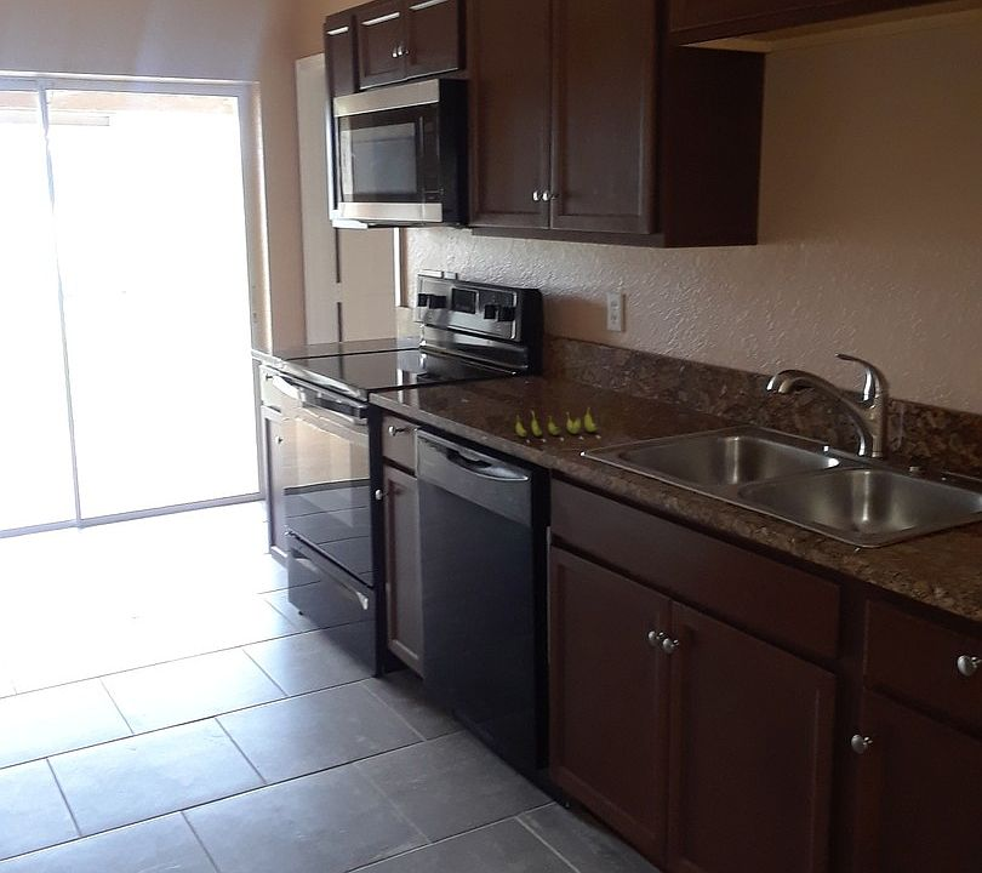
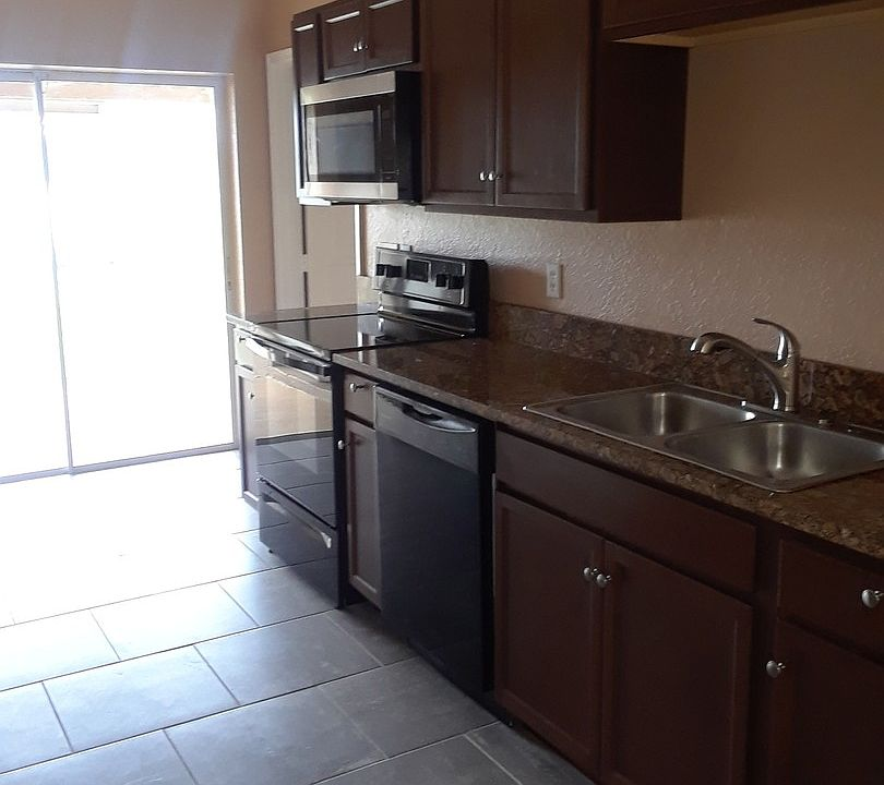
- banana (554, 426)
